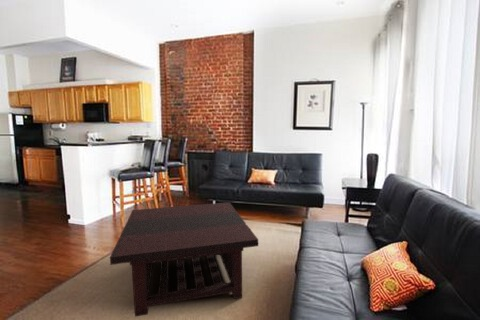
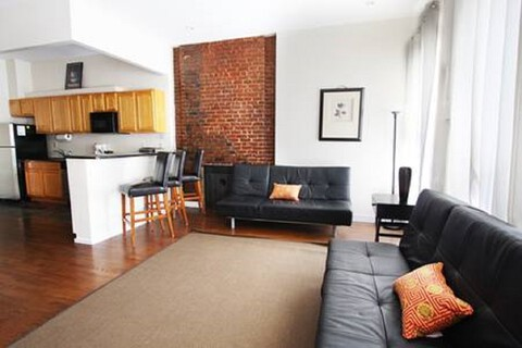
- coffee table (186, 249)
